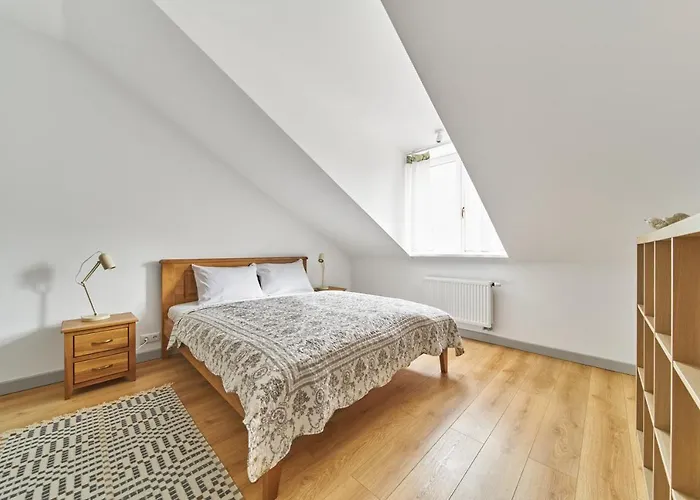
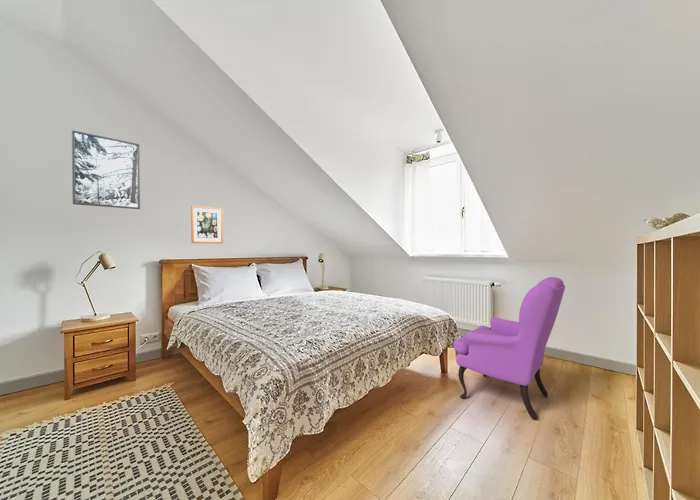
+ wall art (207, 225)
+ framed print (108, 172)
+ armchair (504, 335)
